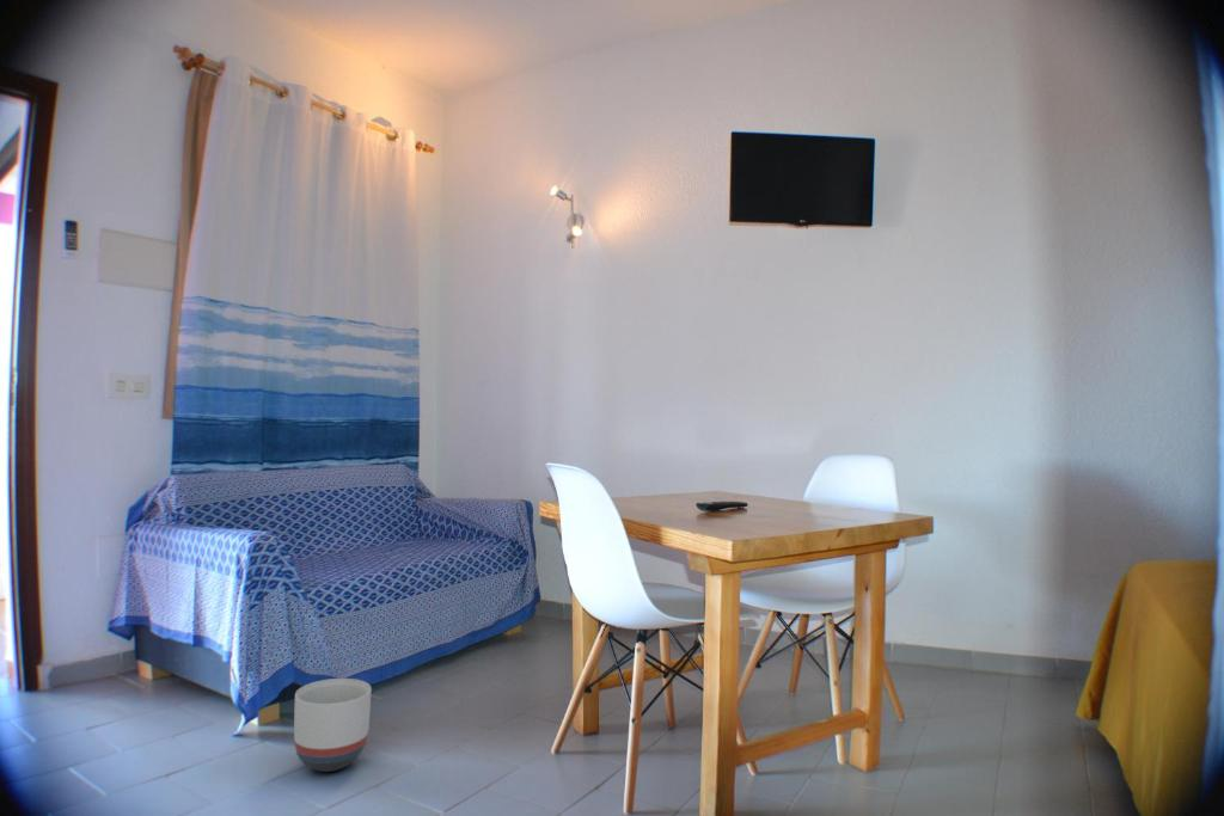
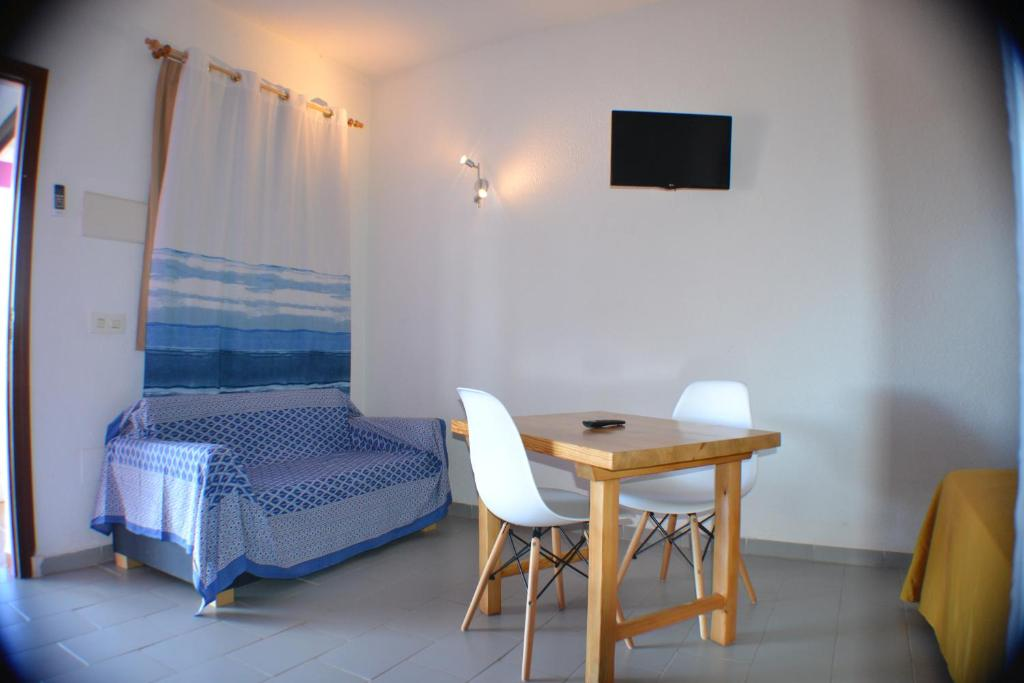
- planter (331, 728)
